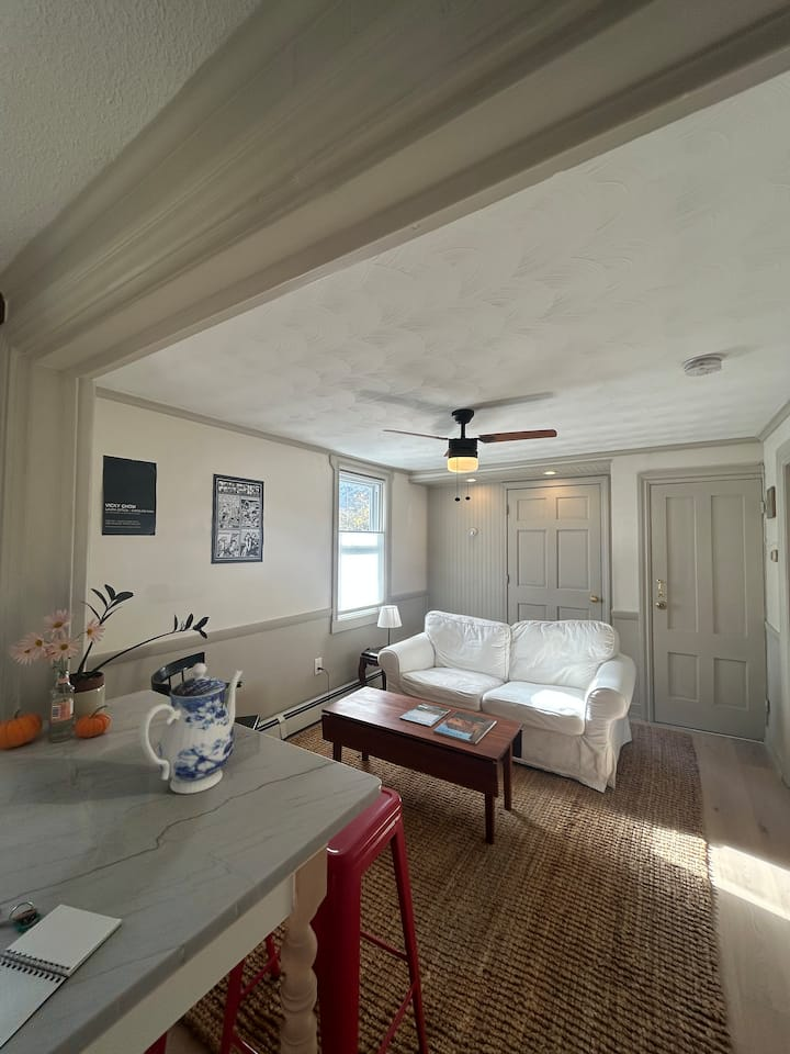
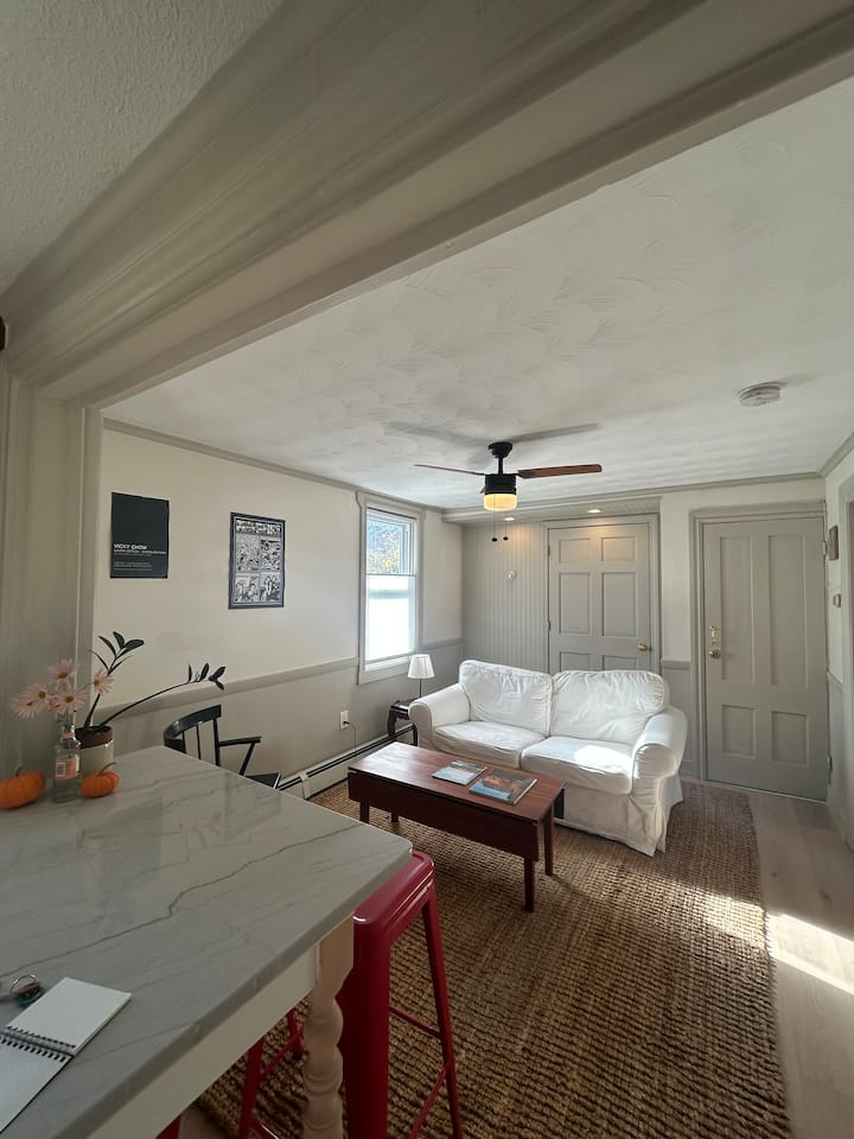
- teapot (198, 721)
